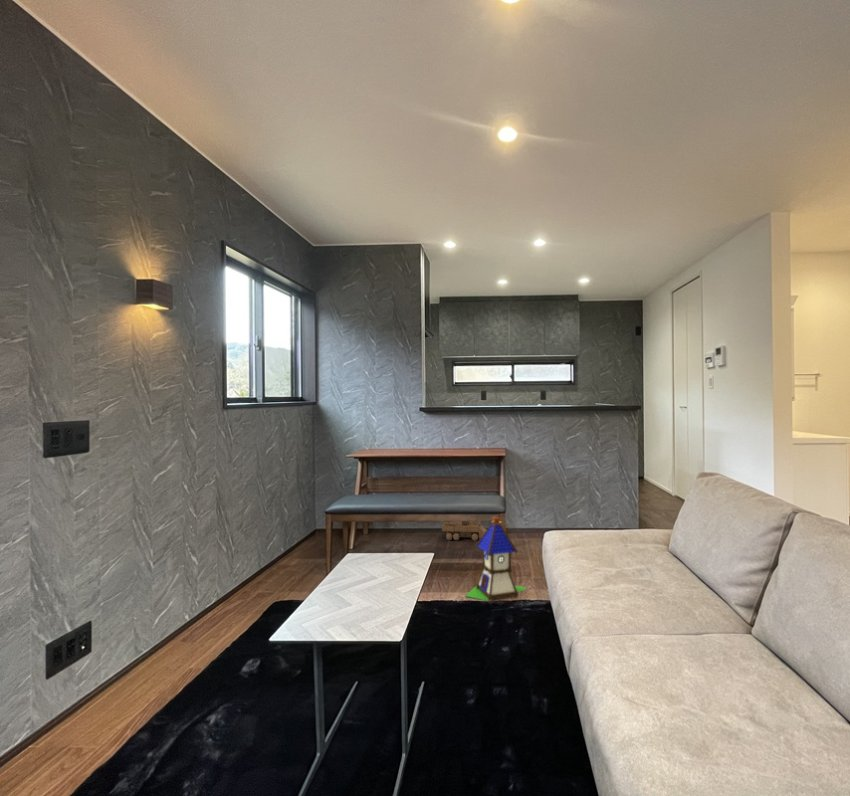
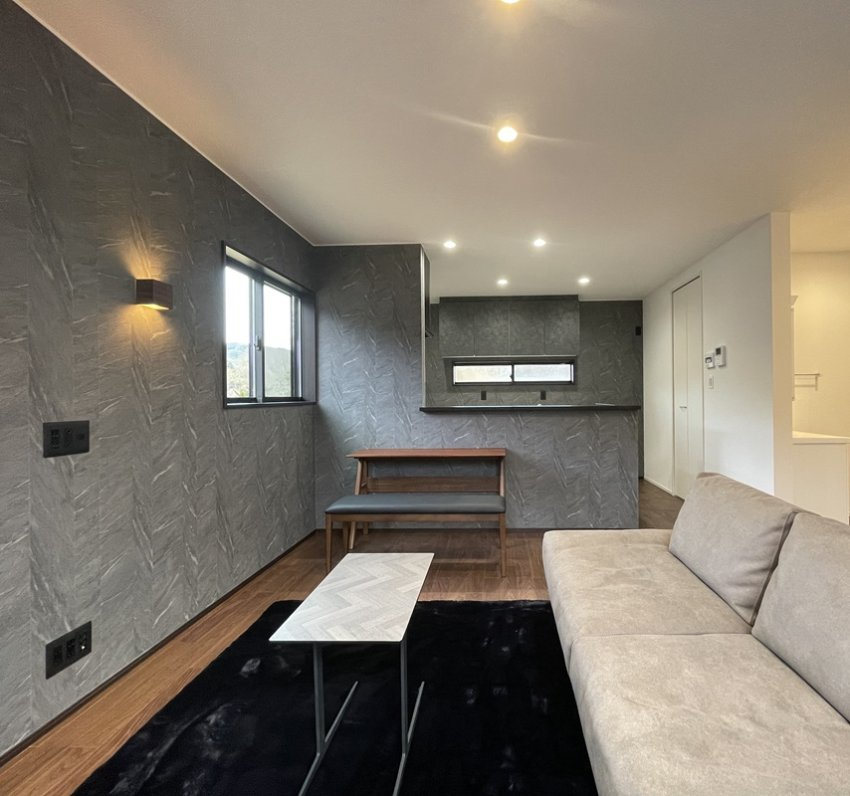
- toy train (466, 521)
- toy house (496, 553)
